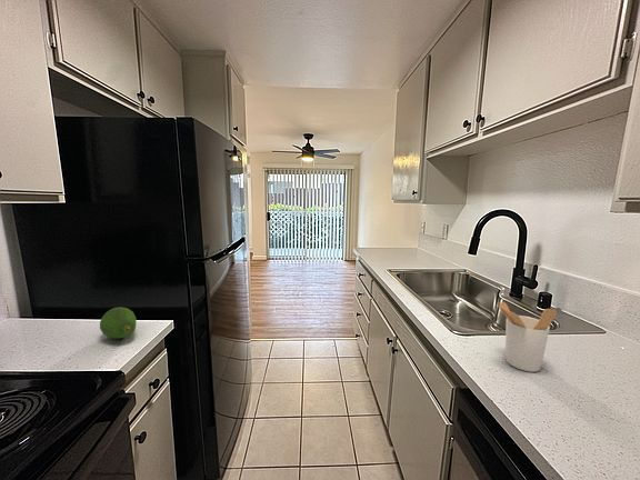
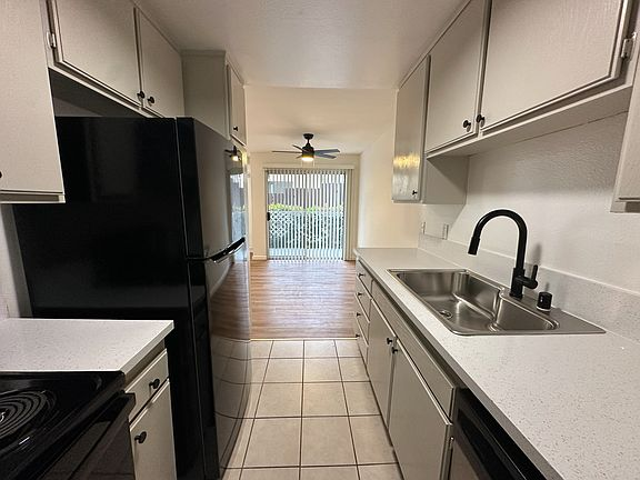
- fruit (119, 323)
- utensil holder (519, 333)
